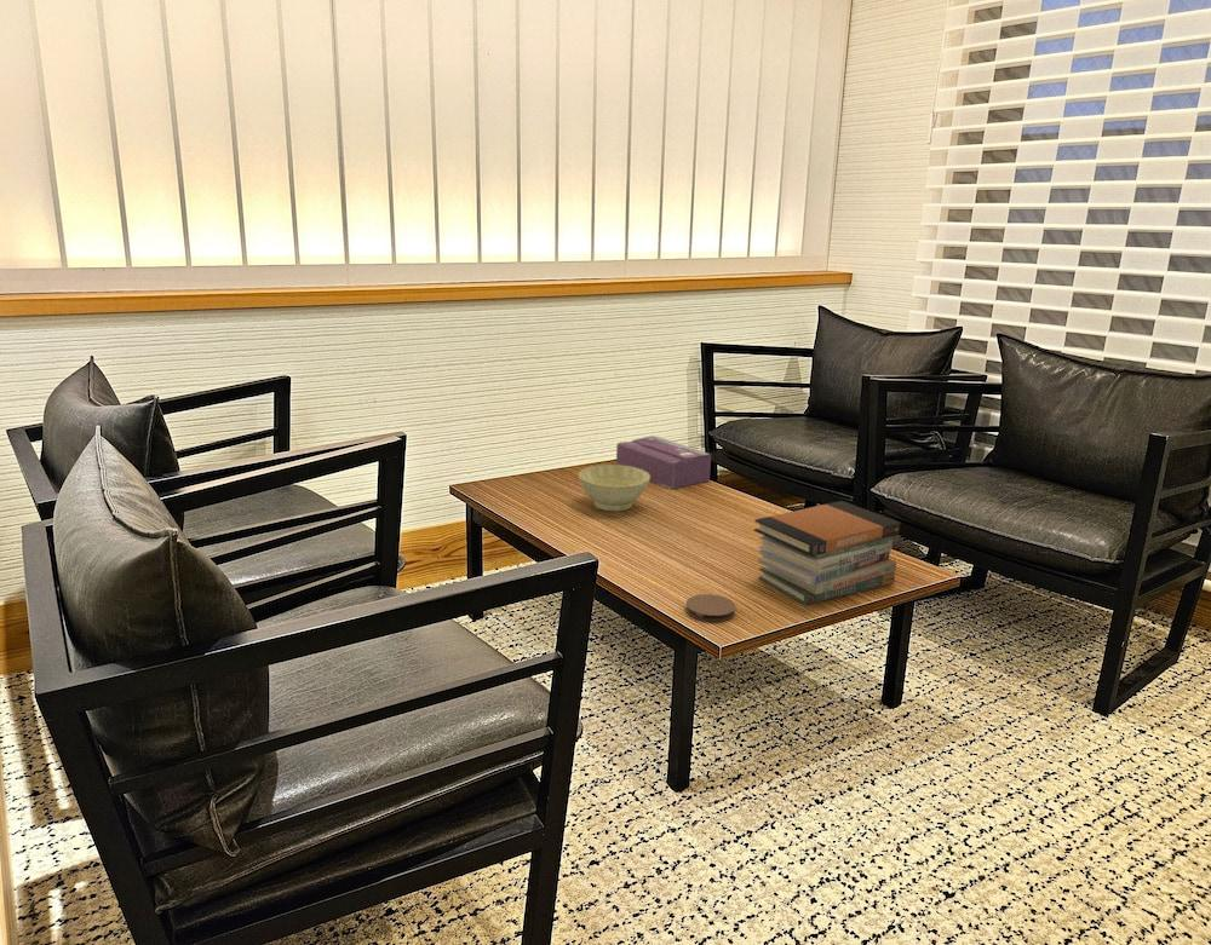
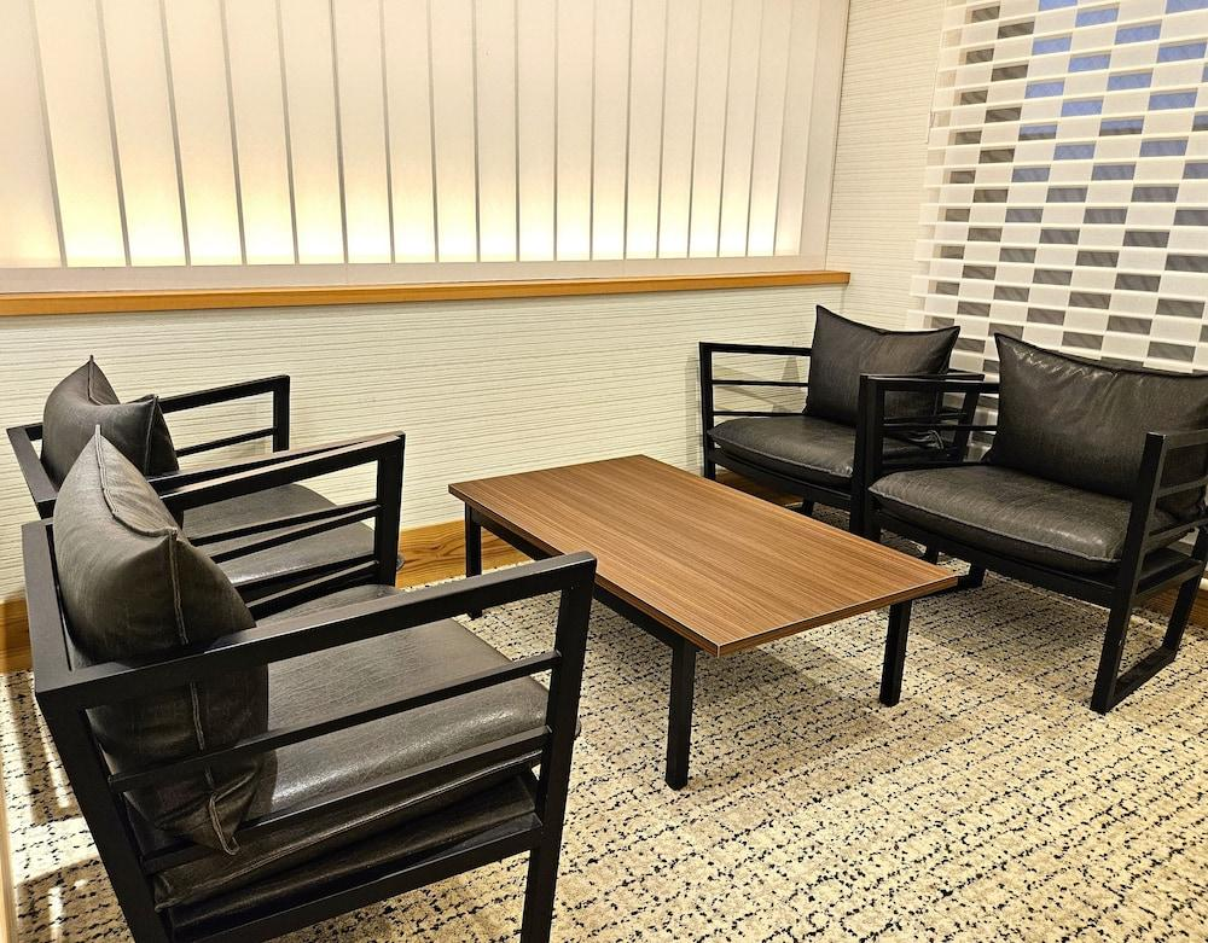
- bowl (613, 490)
- book stack (826, 551)
- coaster (710, 607)
- tissue box (662, 460)
